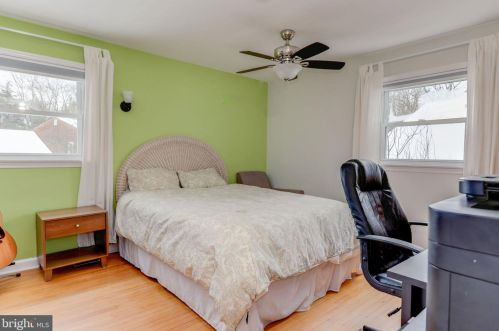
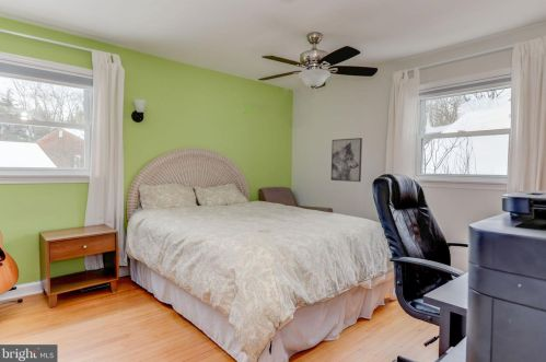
+ wall art (346, 160)
